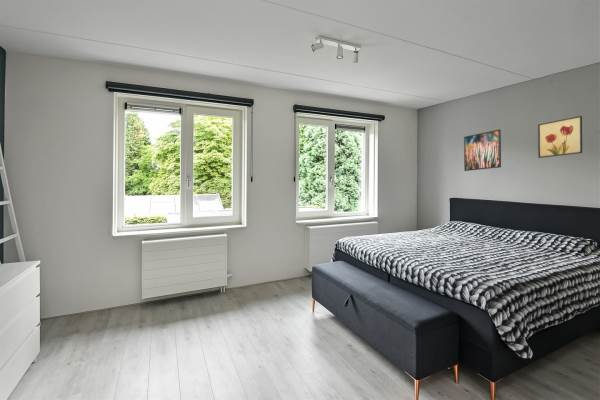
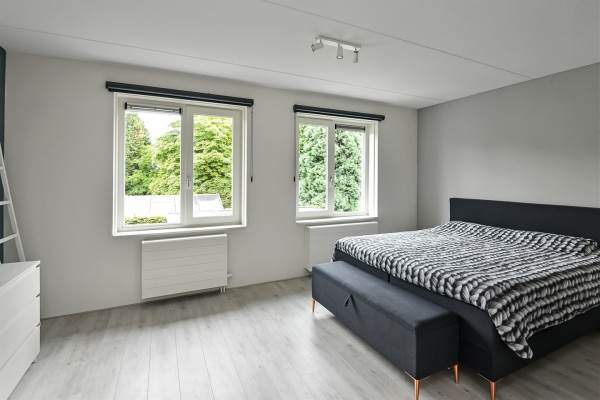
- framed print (481, 151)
- wall art (559, 138)
